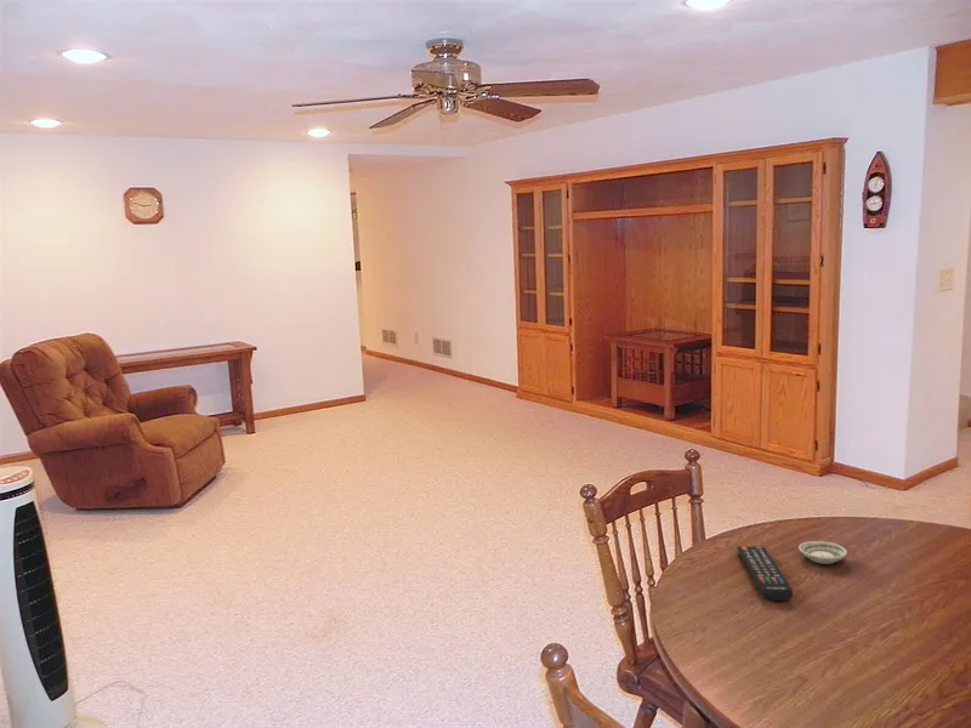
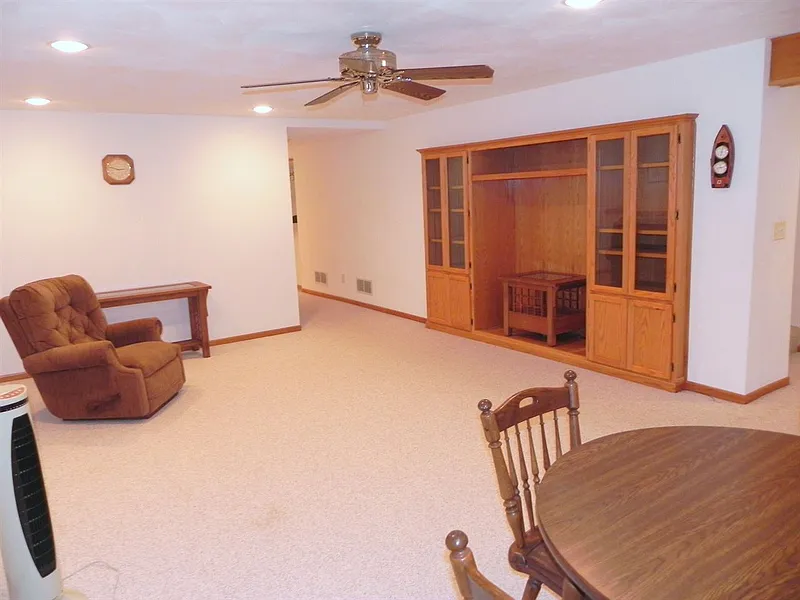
- saucer (822, 553)
- remote control (762, 570)
